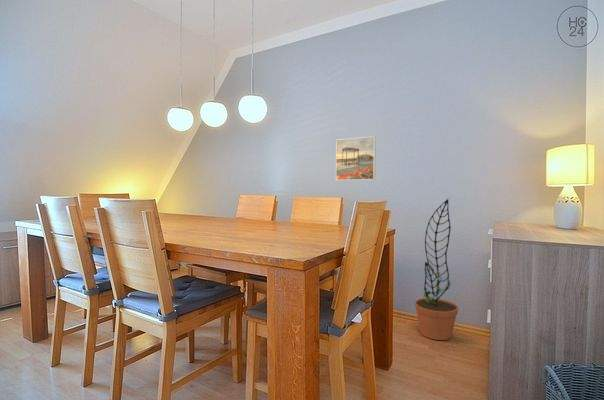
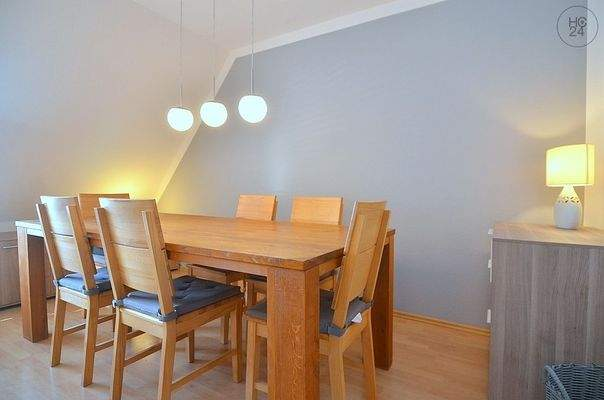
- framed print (355, 159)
- decorative plant (436, 266)
